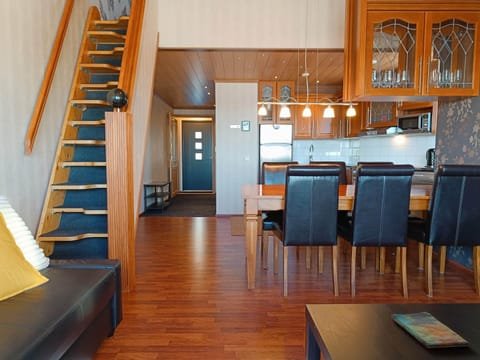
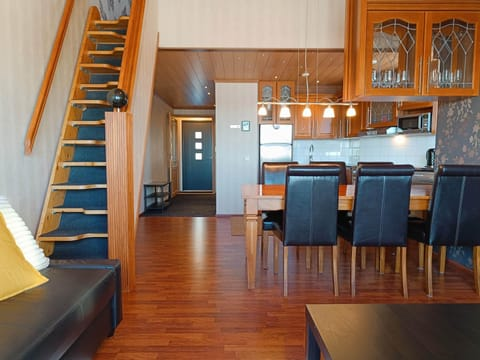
- dish towel (427, 328)
